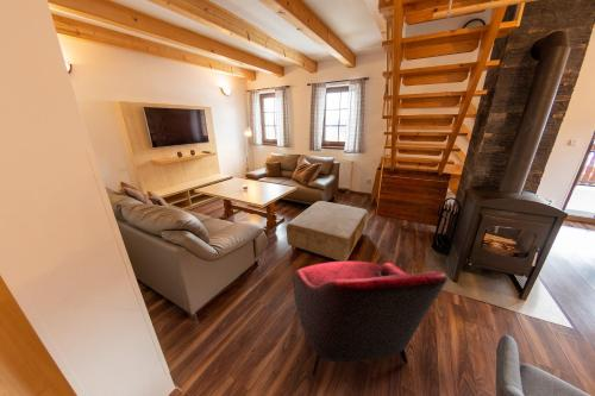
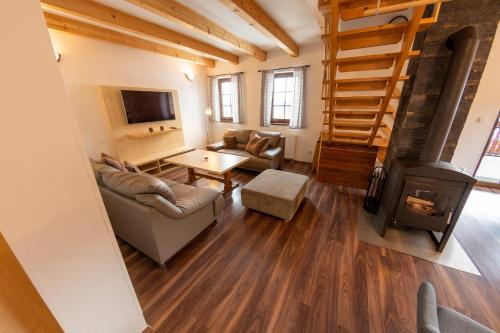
- armchair (355, 291)
